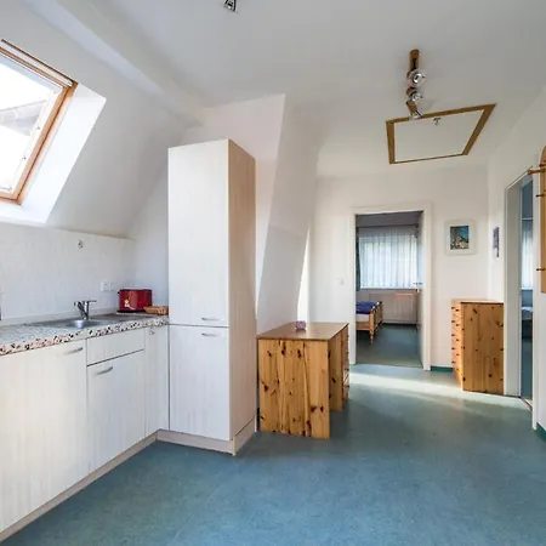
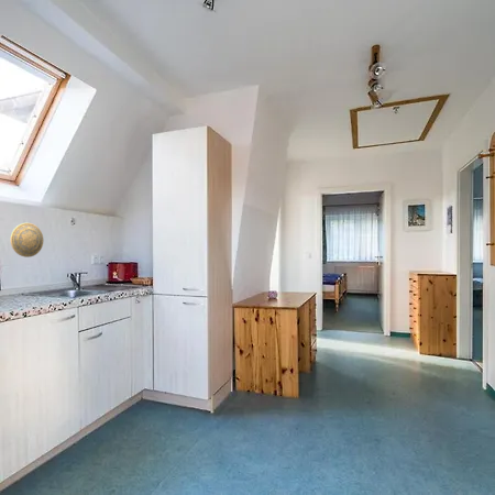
+ decorative plate (29, 240)
